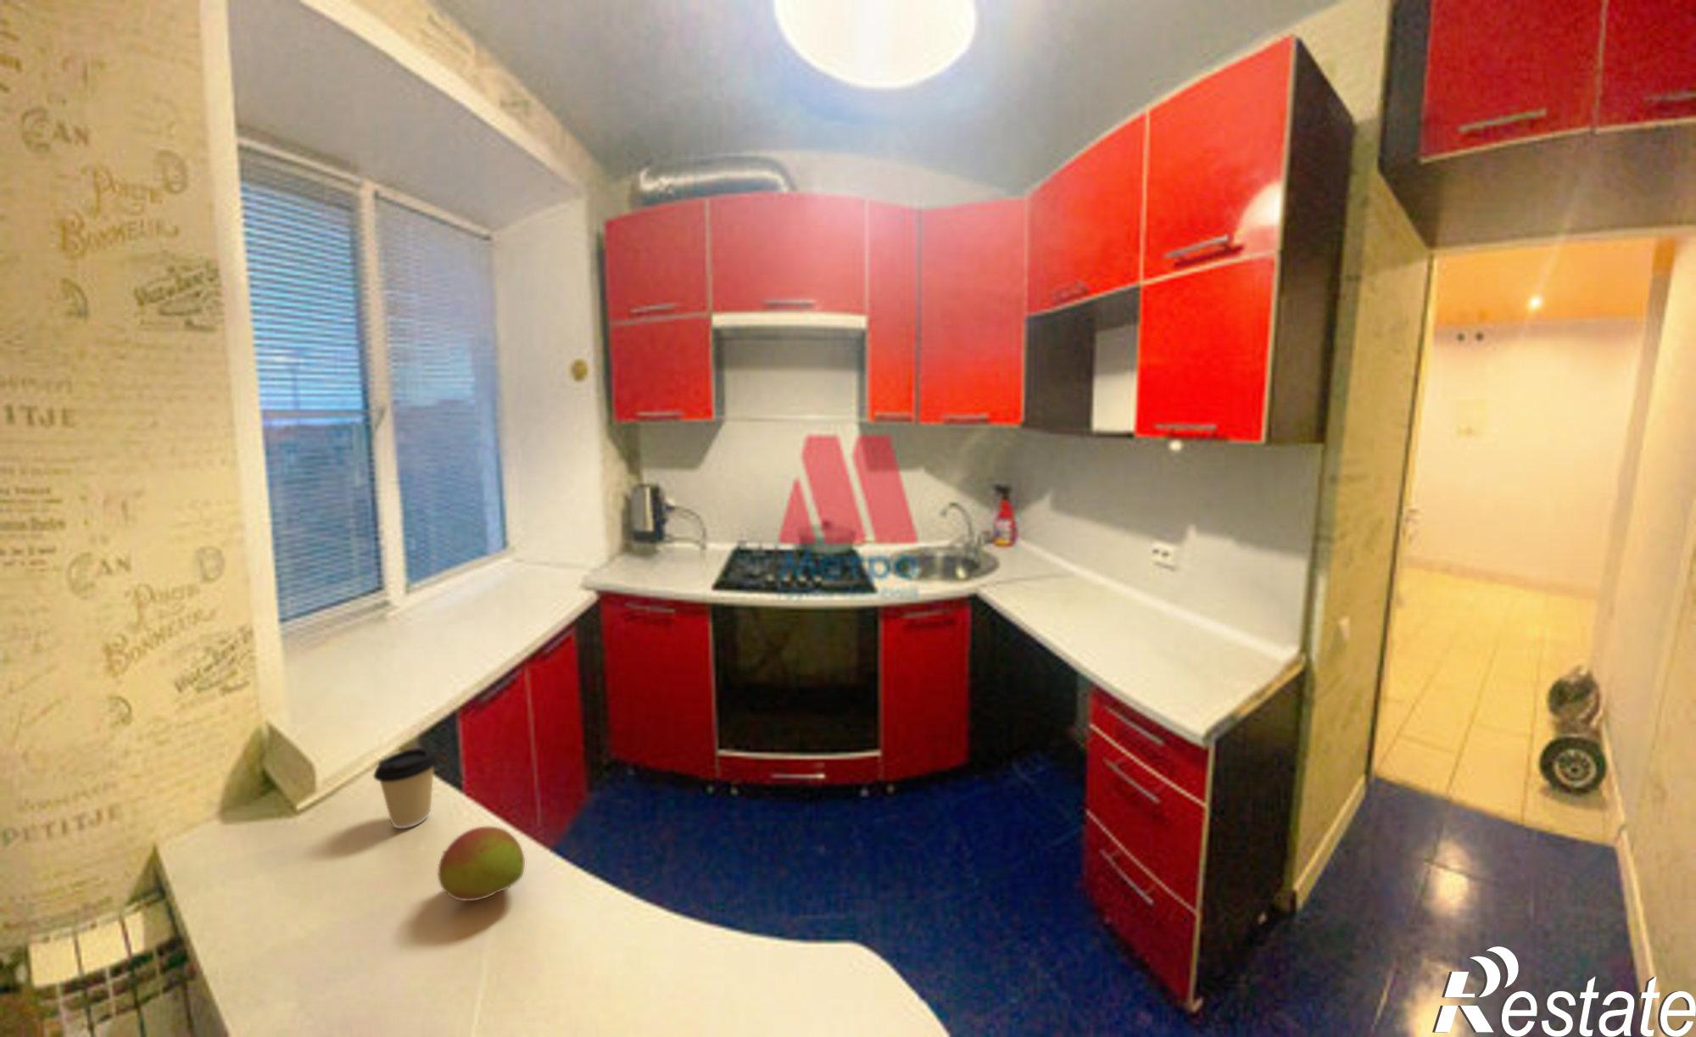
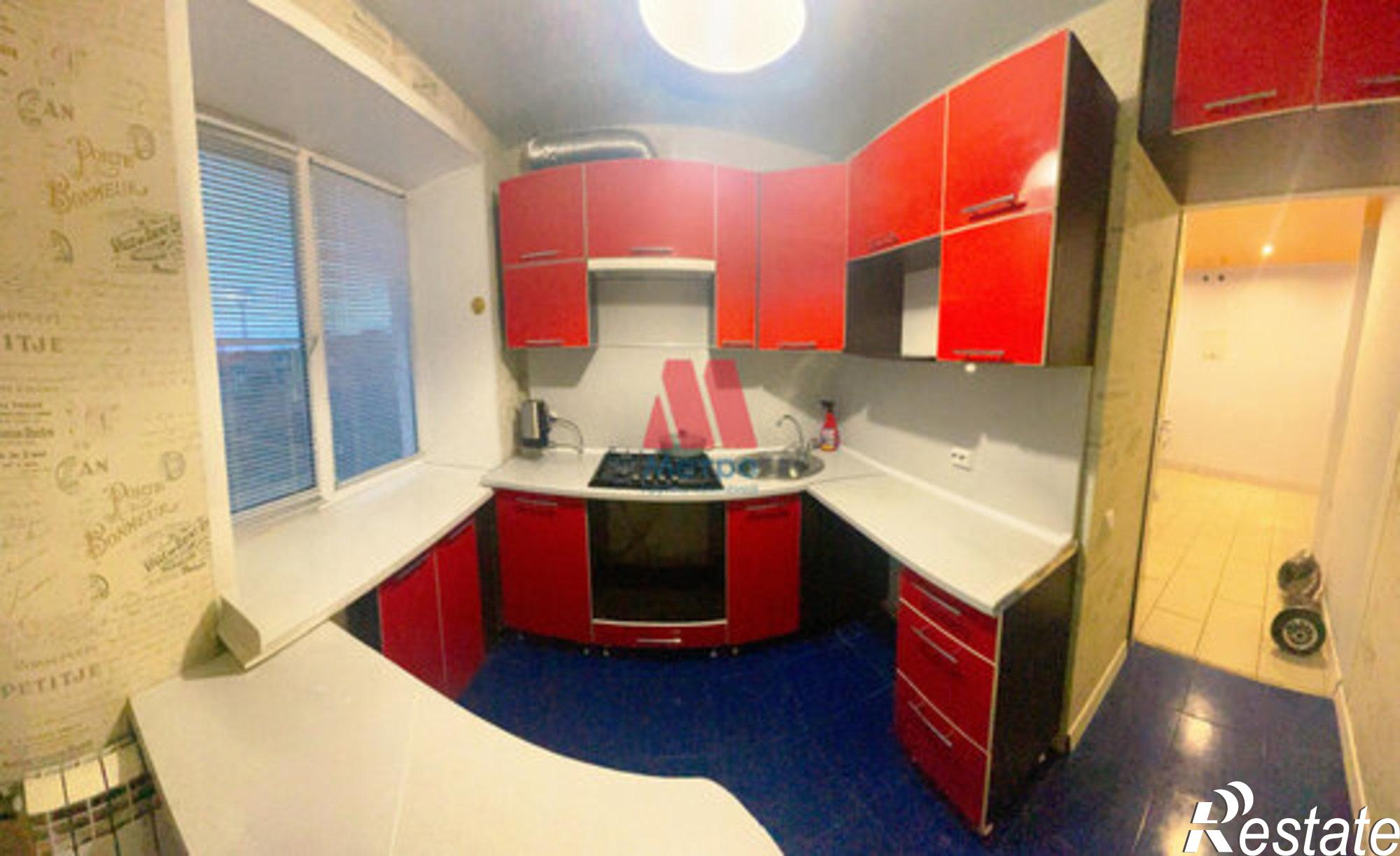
- fruit (482, 863)
- coffee cup (408, 787)
